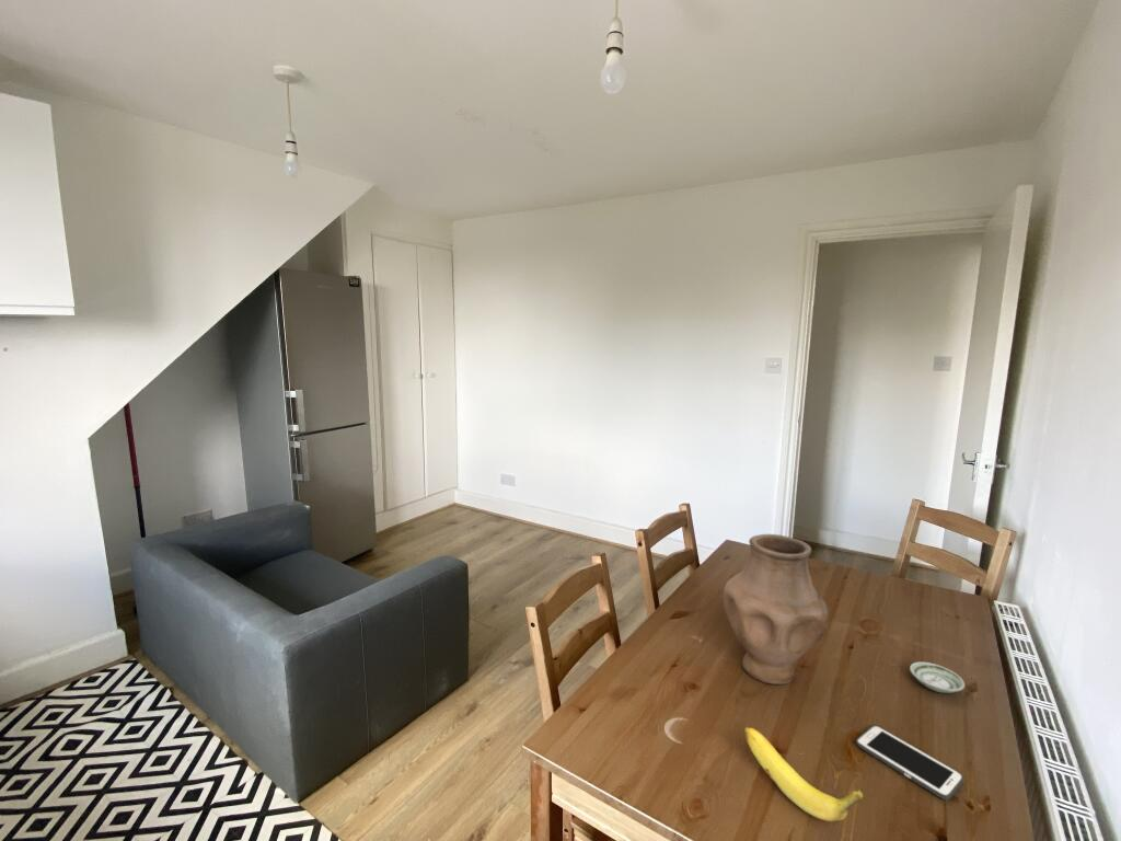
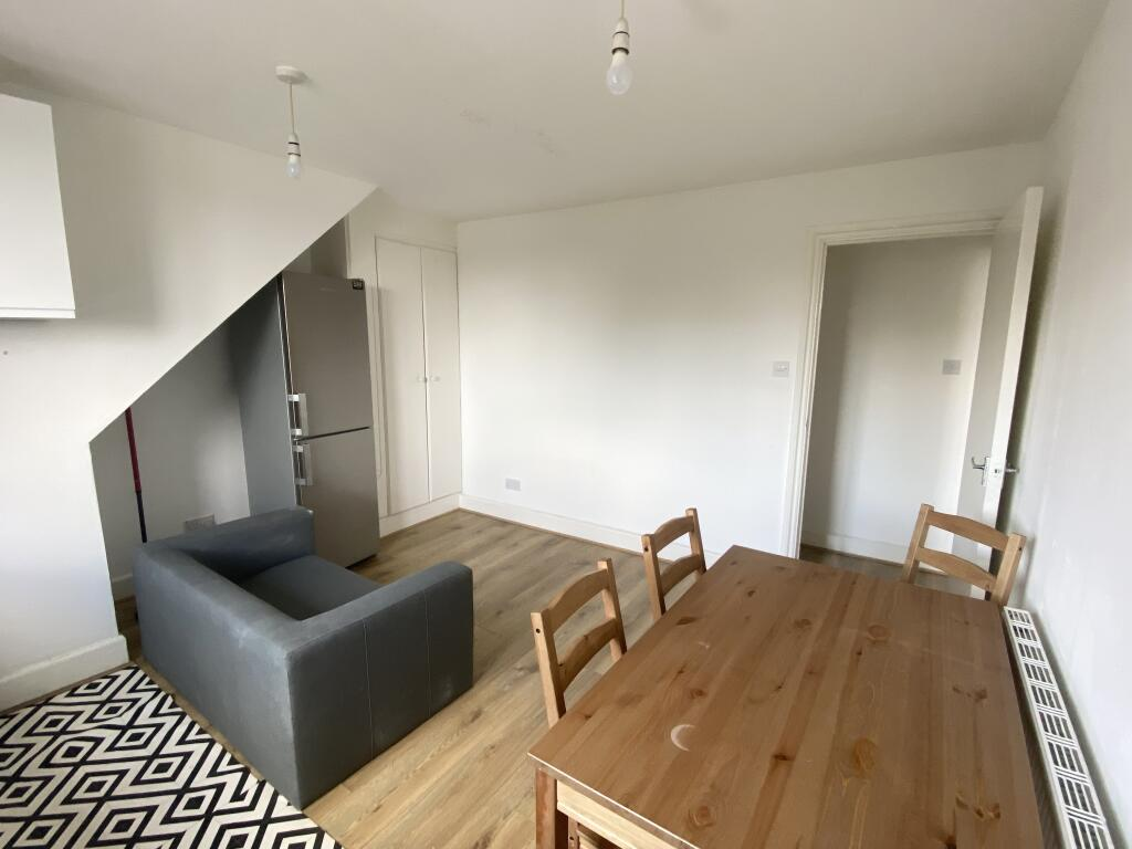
- banana (796, 775)
- cell phone (906, 759)
- saucer (936, 680)
- vase (772, 607)
